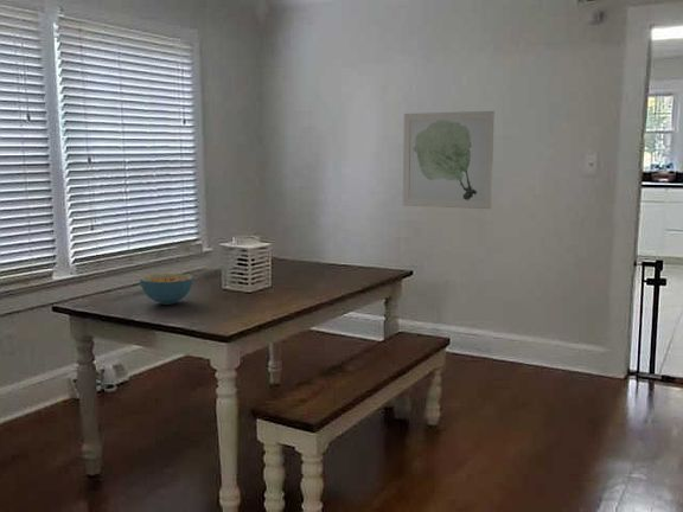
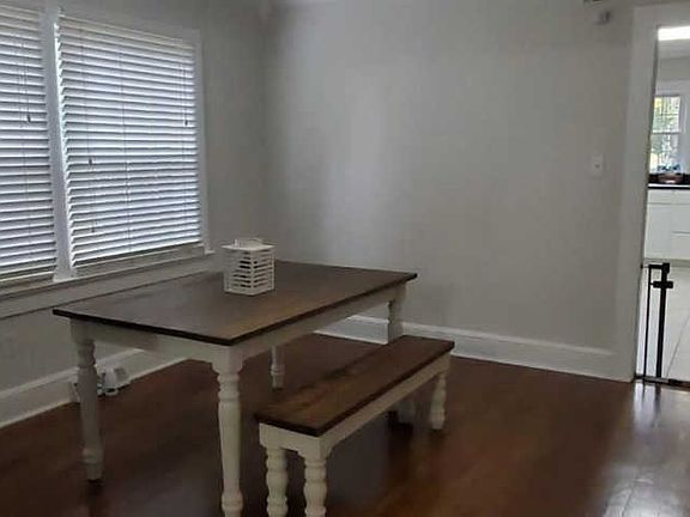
- cereal bowl (167, 290)
- wall art (446, 160)
